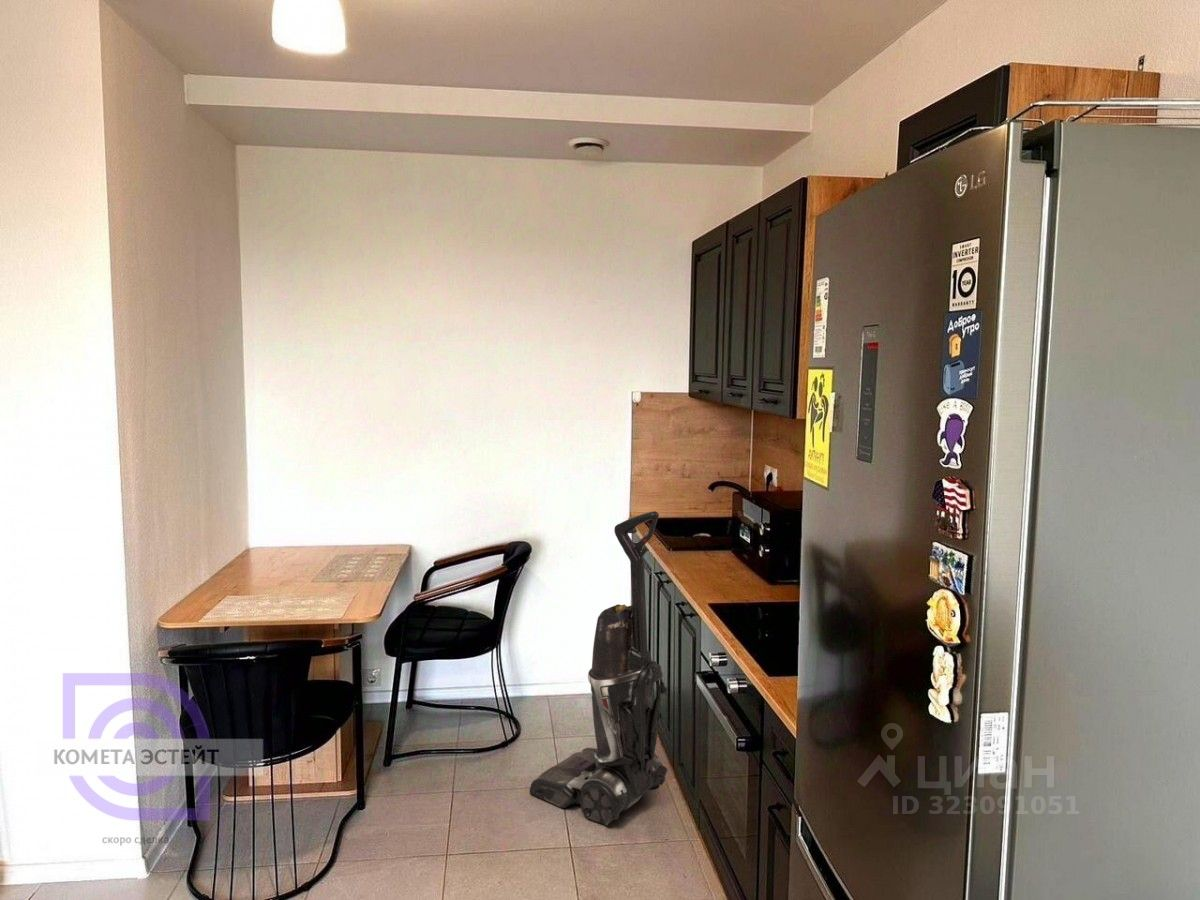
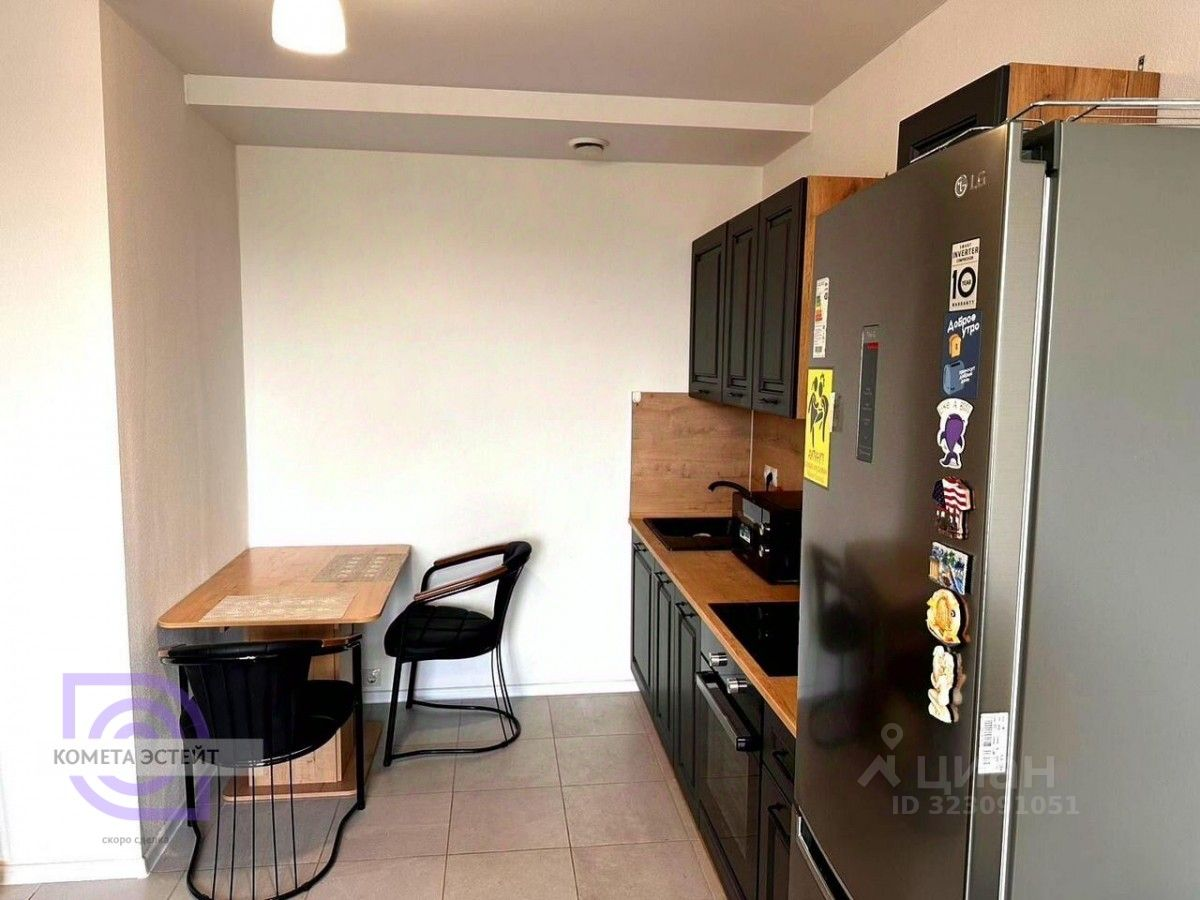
- vacuum cleaner (599, 651)
